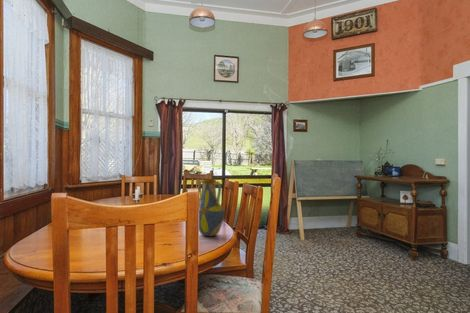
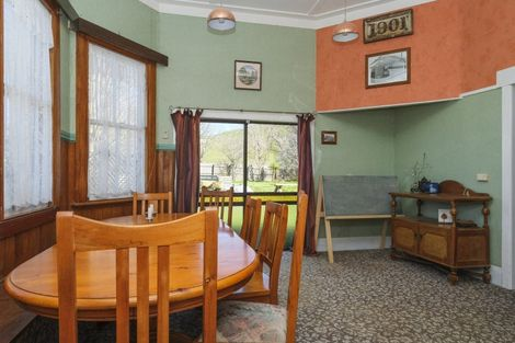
- vase (209, 207)
